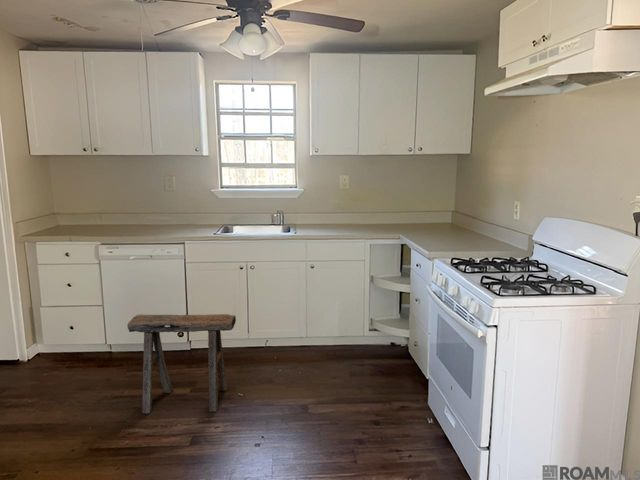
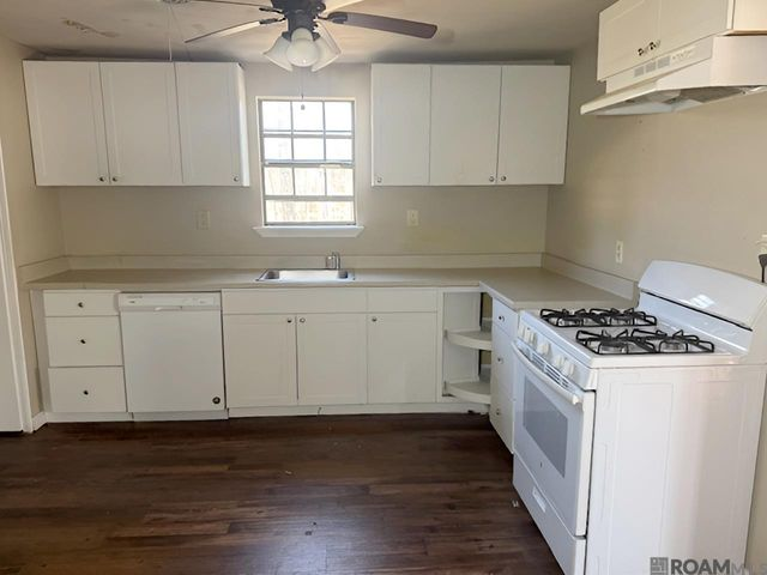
- stool (165, 365)
